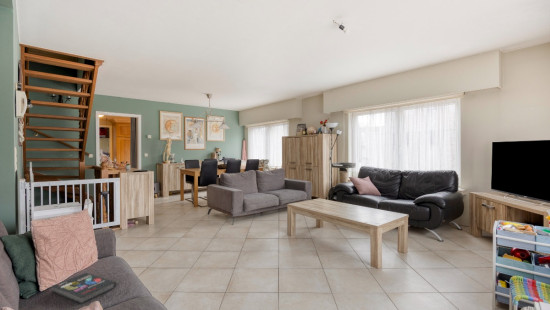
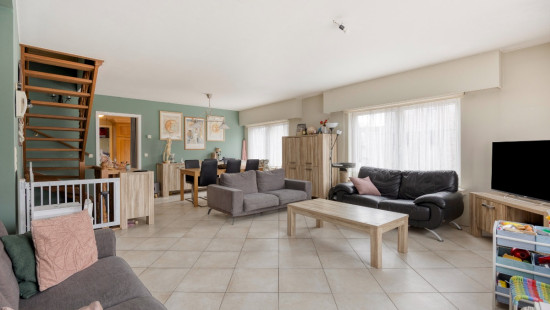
- book (84, 286)
